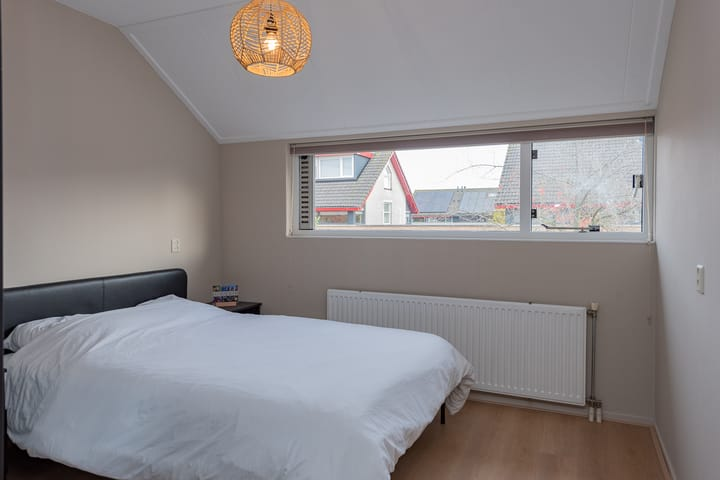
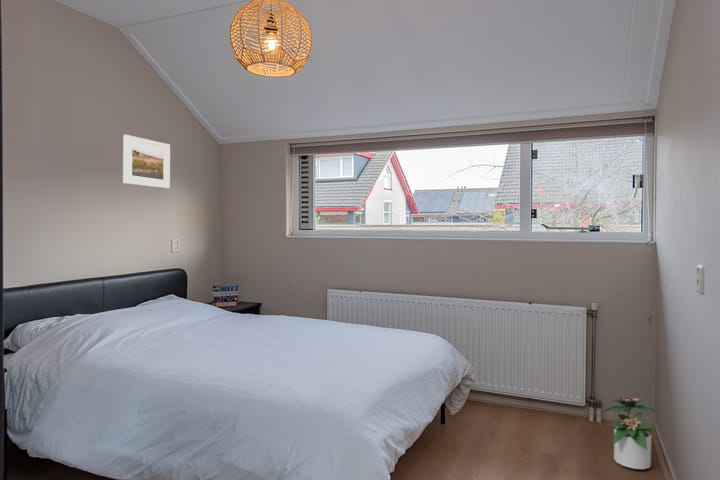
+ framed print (147, 163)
+ potted plant (630, 428)
